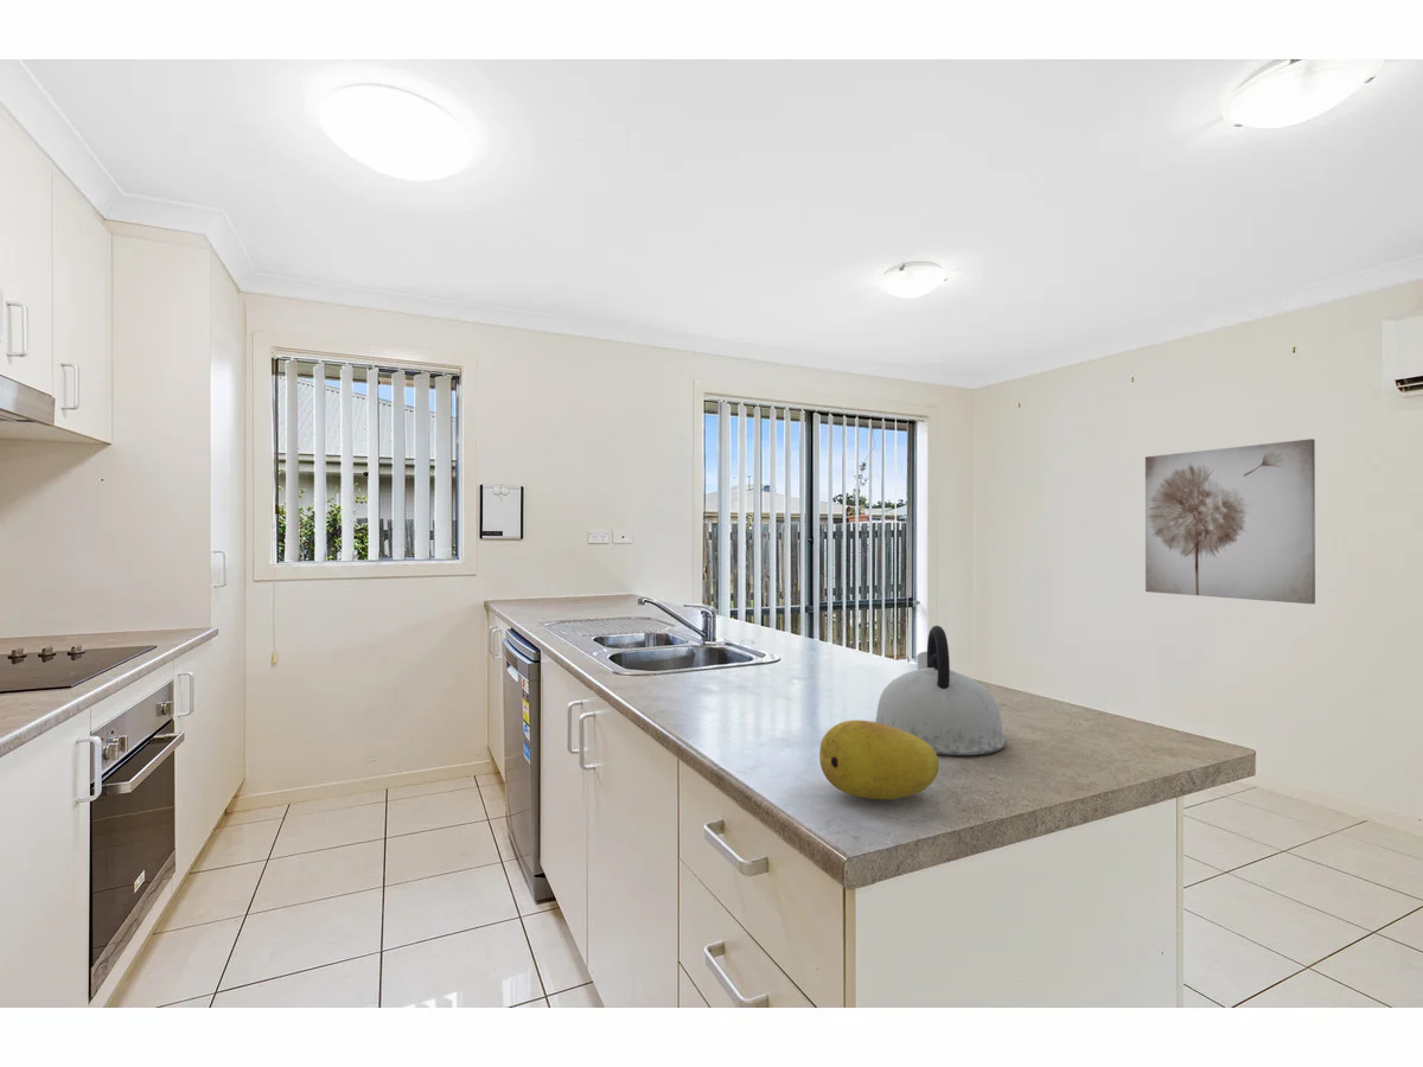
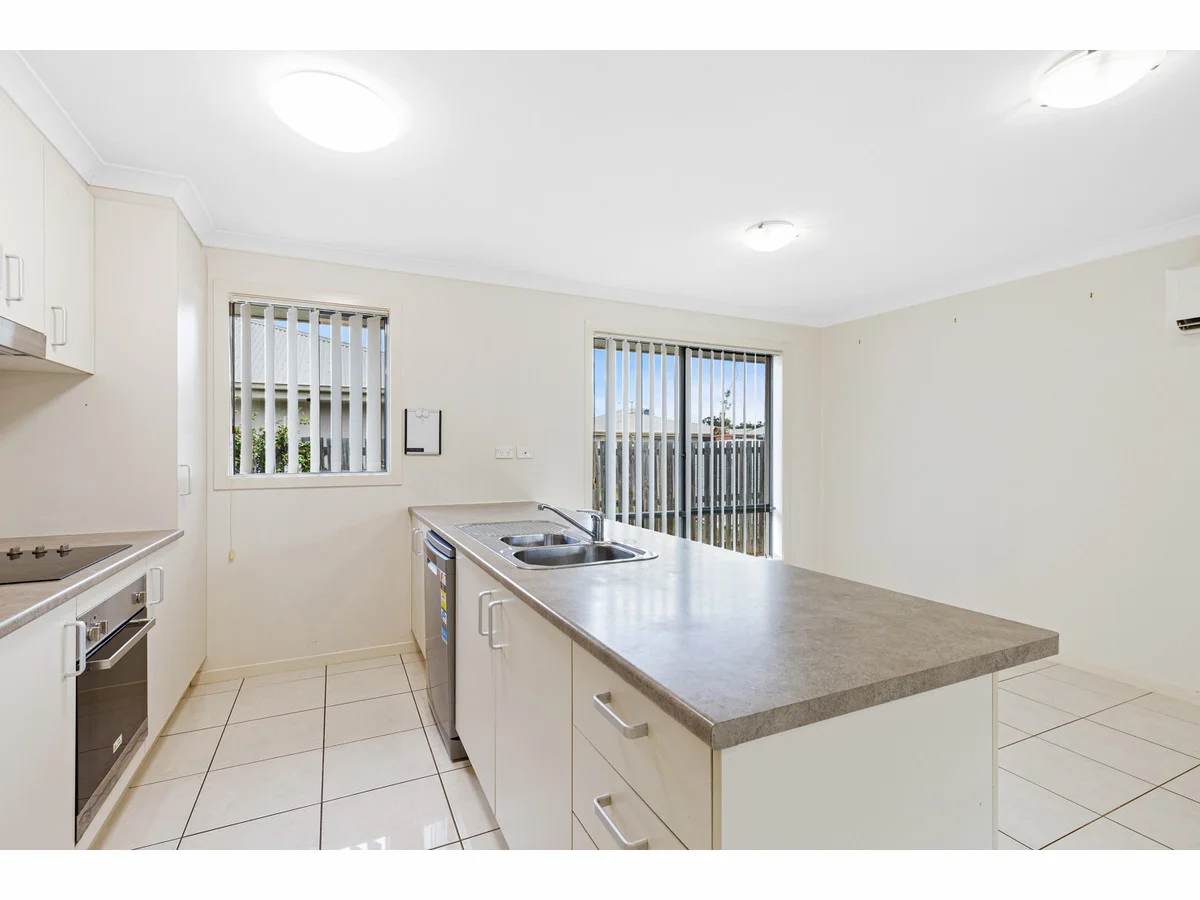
- wall art (1221, 523)
- kettle (936, 679)
- fruit (881, 756)
